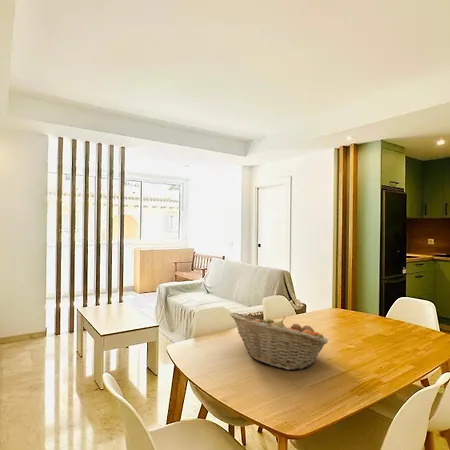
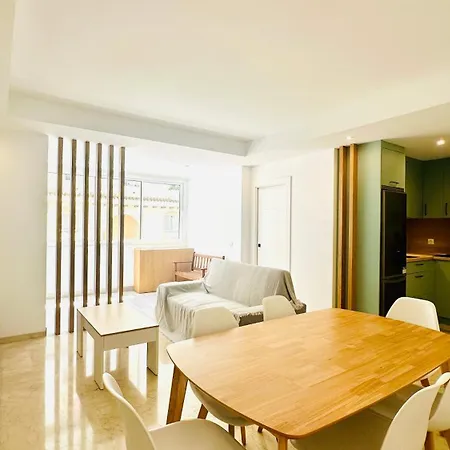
- fruit basket (276, 334)
